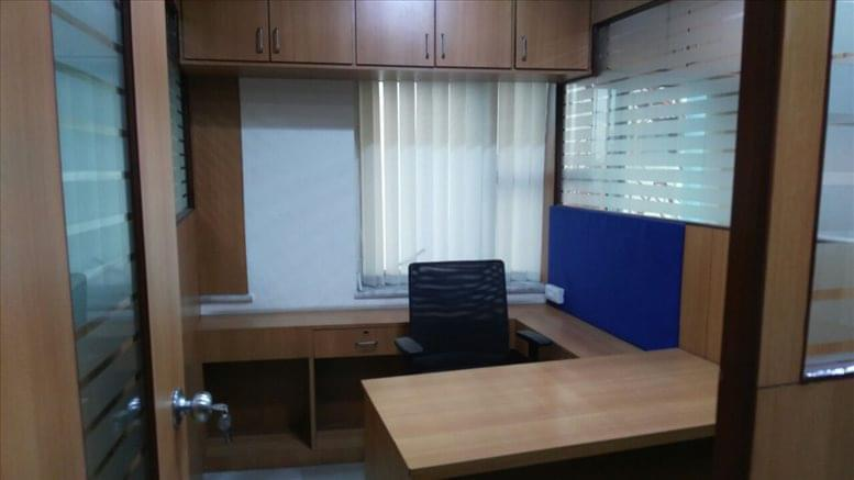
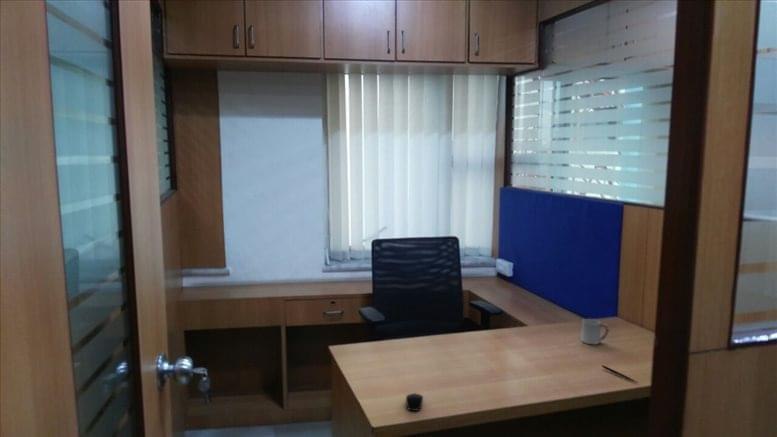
+ cup (594, 331)
+ pen (619, 374)
+ computer mouse (414, 399)
